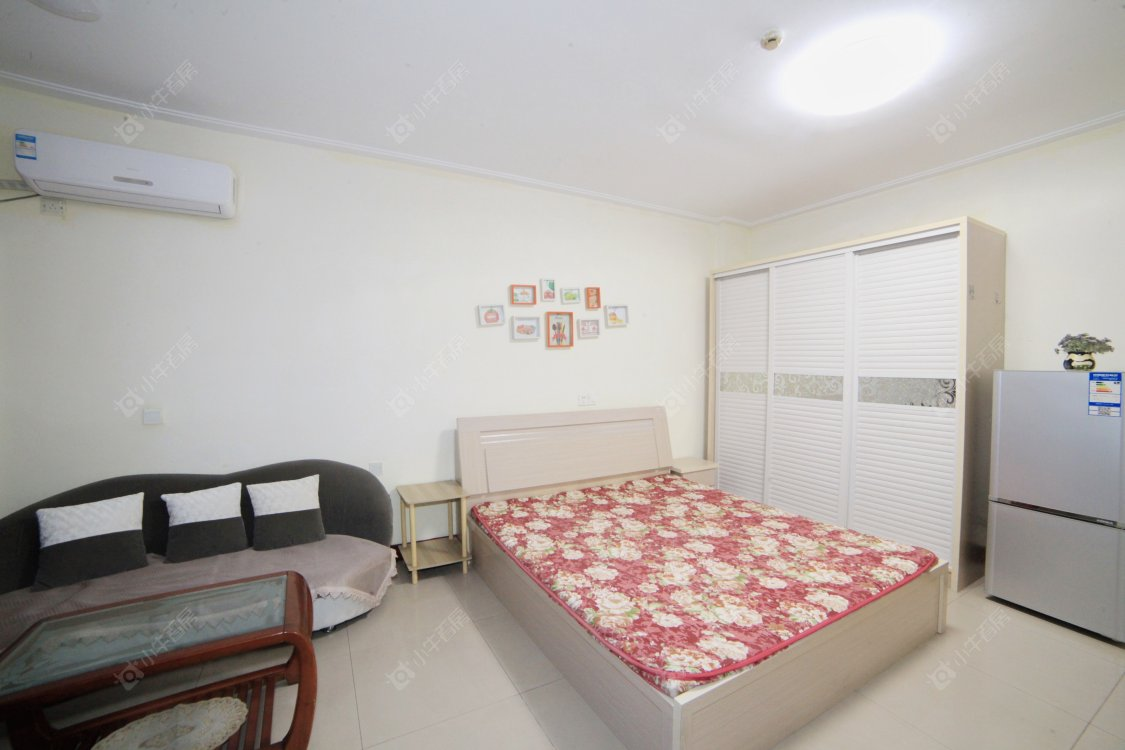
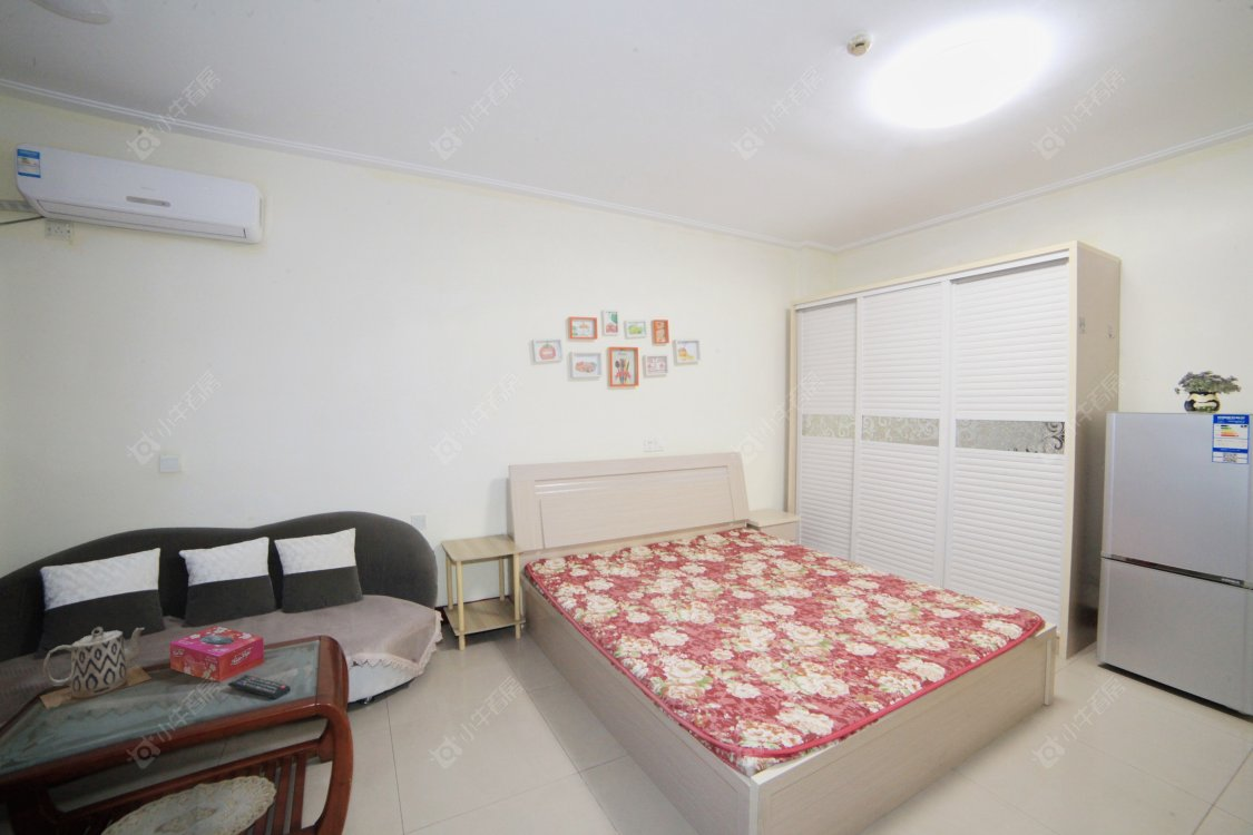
+ tissue box (217, 652)
+ teapot (96, 657)
+ remote control (258, 687)
